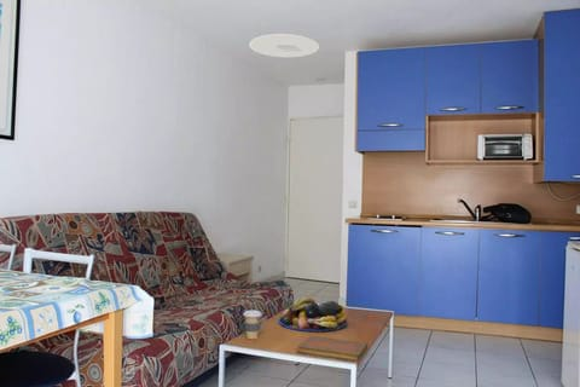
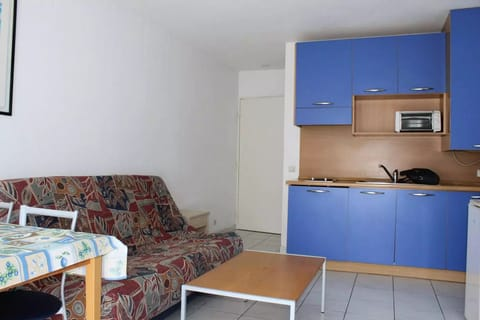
- ceiling light (284, 42)
- fruit bowl (312, 310)
- notebook (332, 347)
- coffee cup (251, 324)
